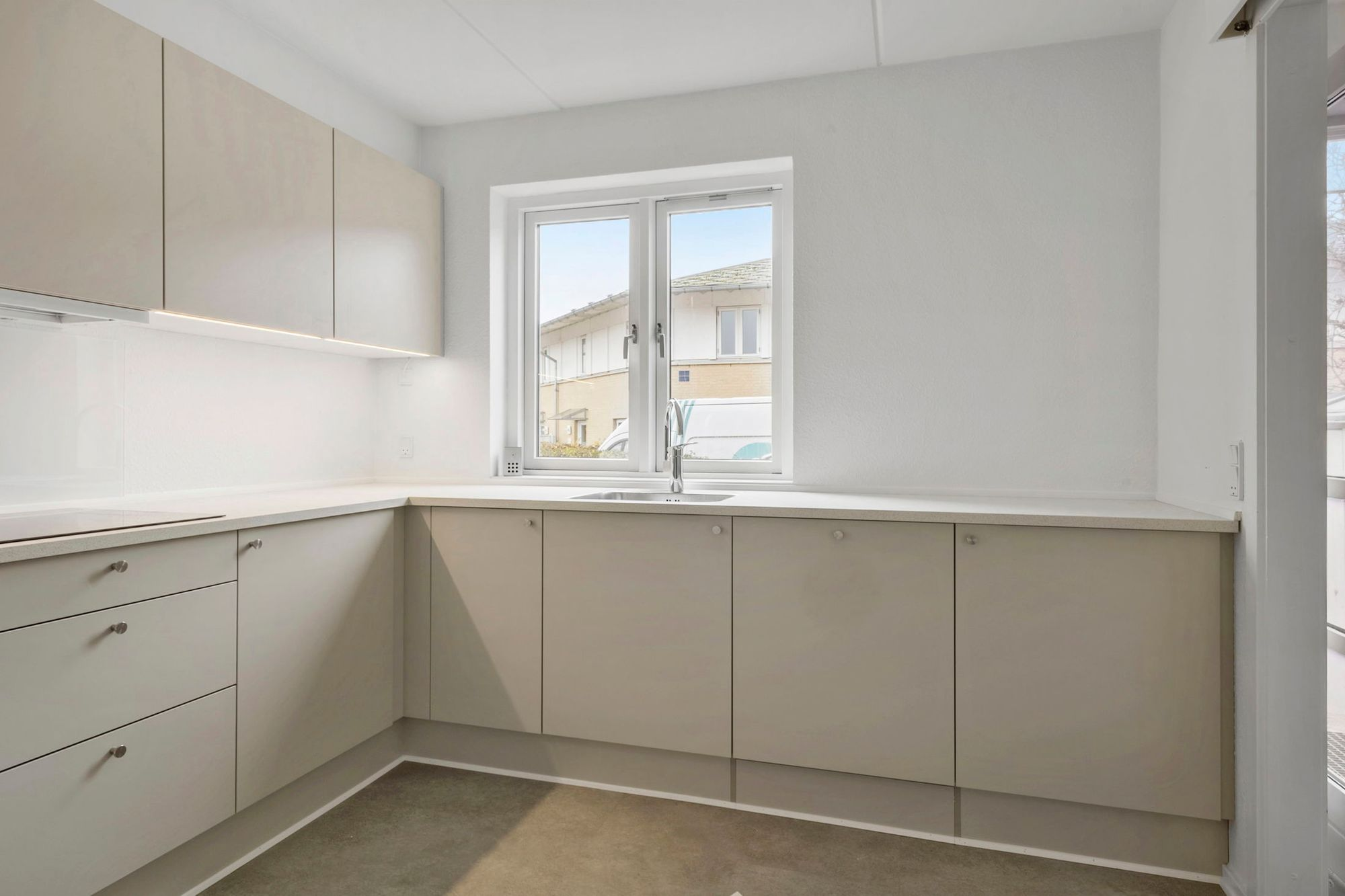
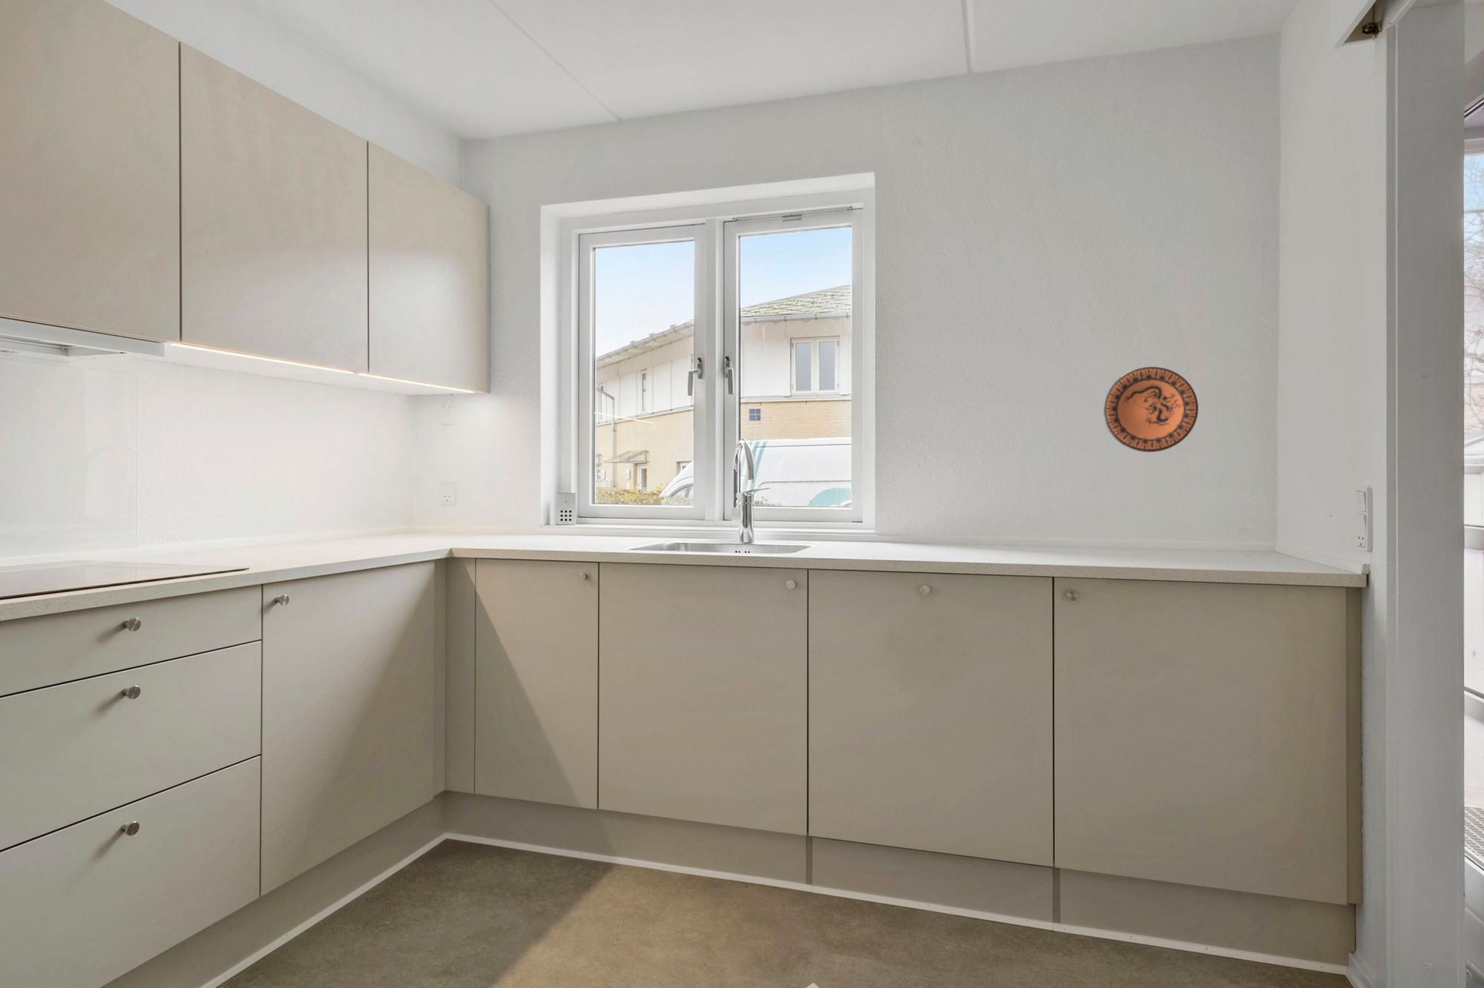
+ decorative plate (1150, 409)
